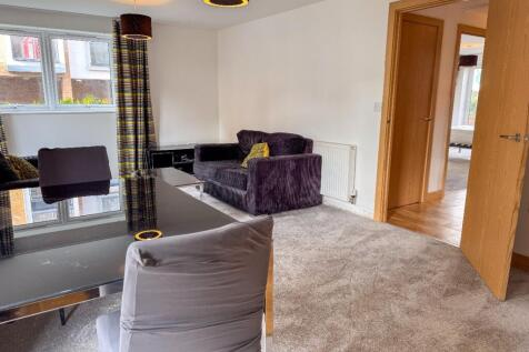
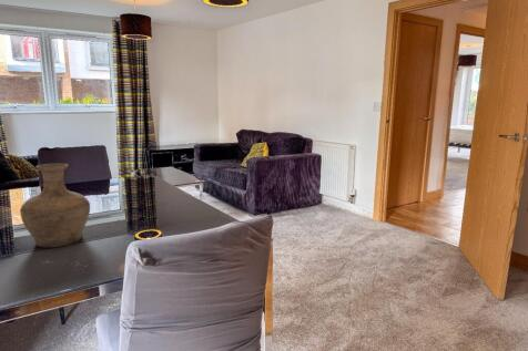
+ vase (55, 203)
